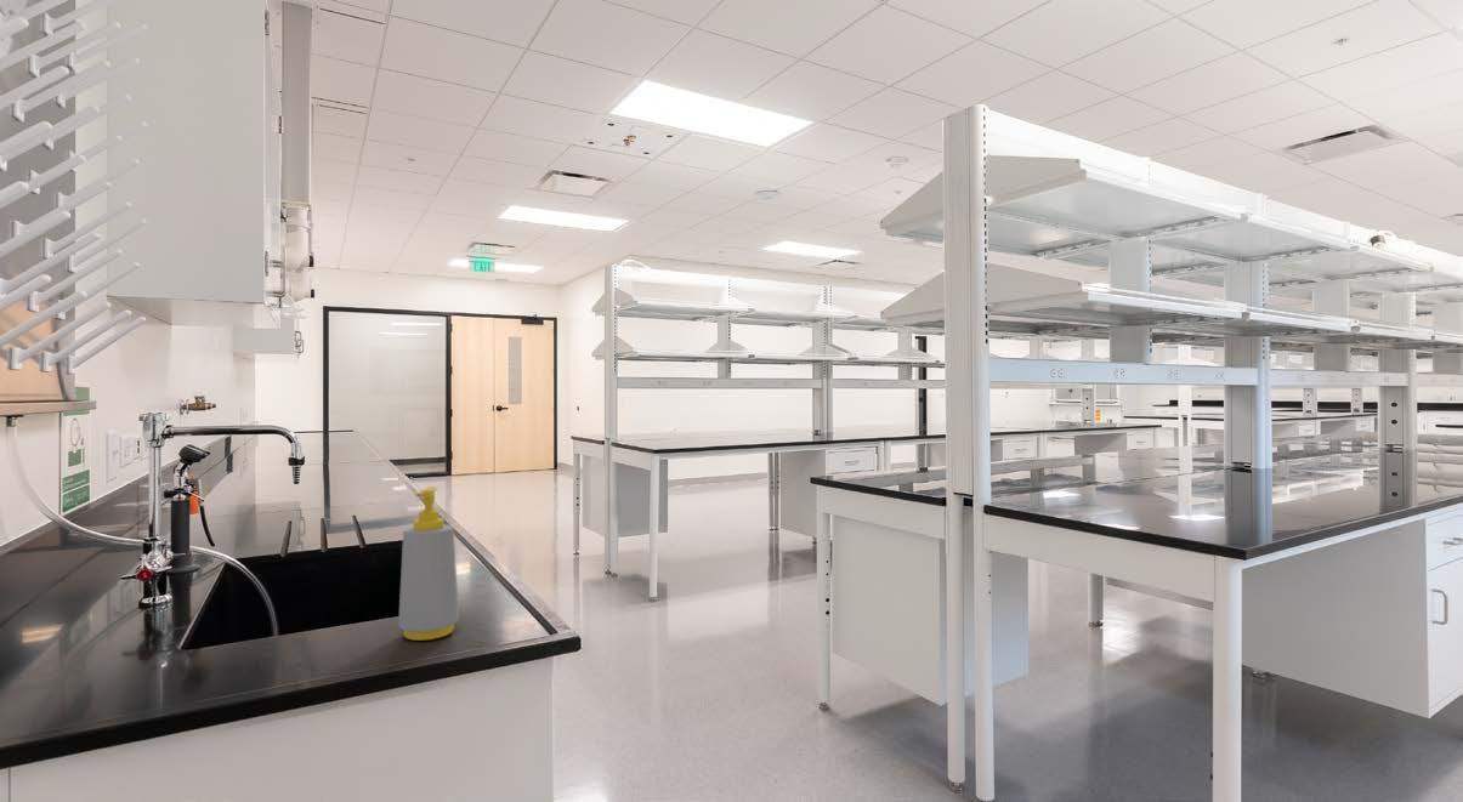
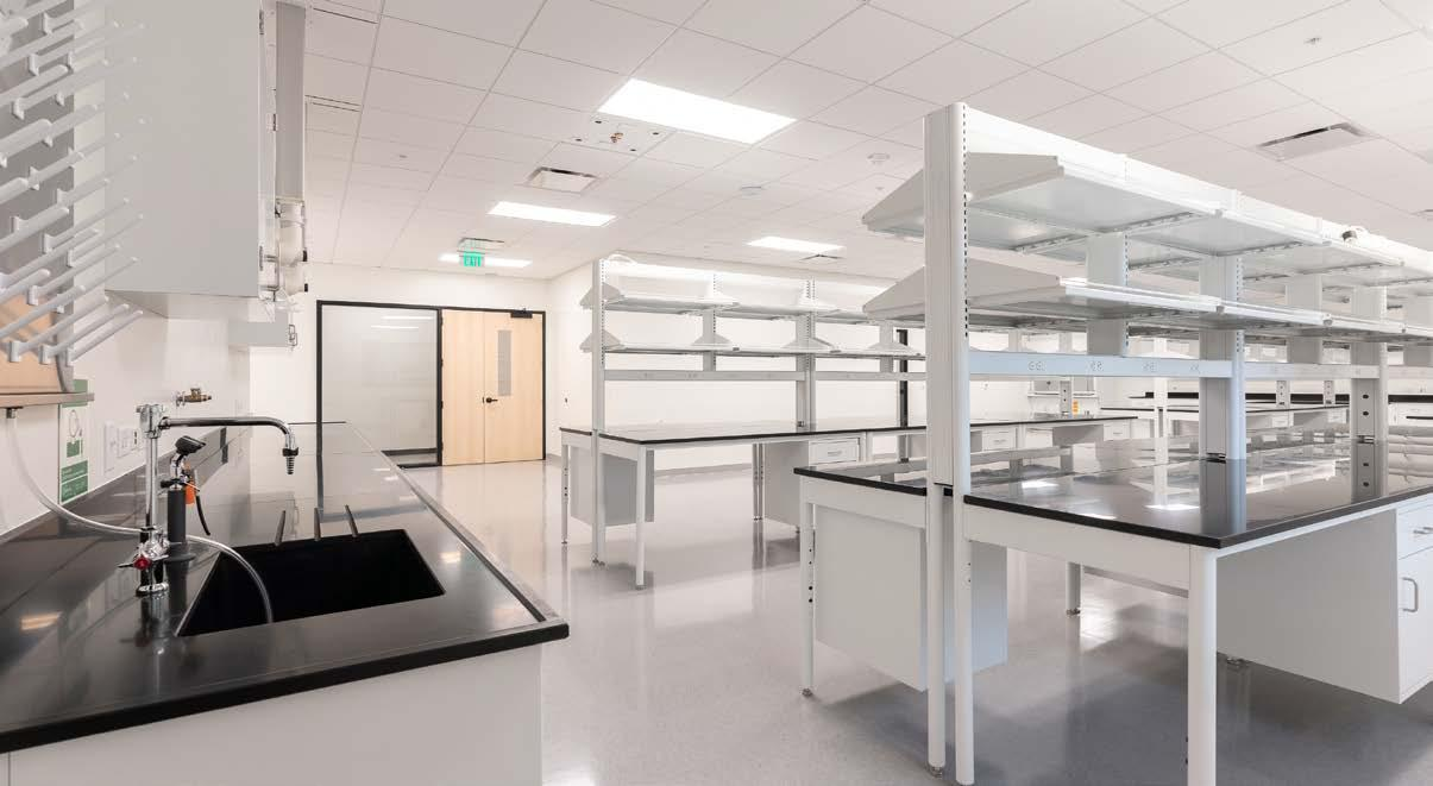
- soap bottle (429, 561)
